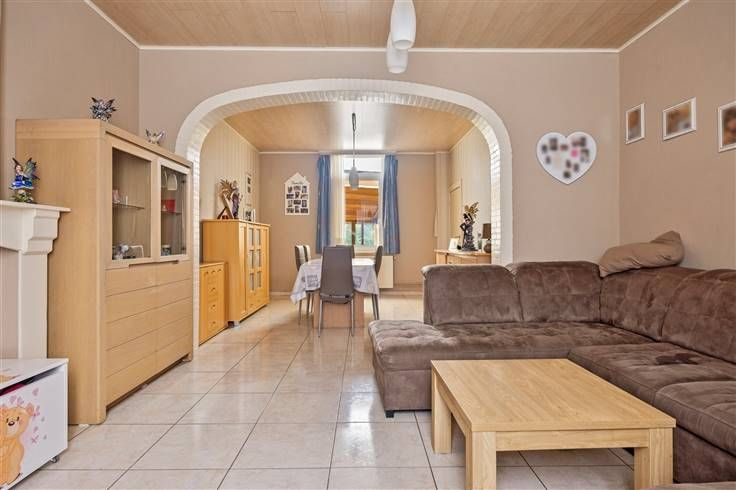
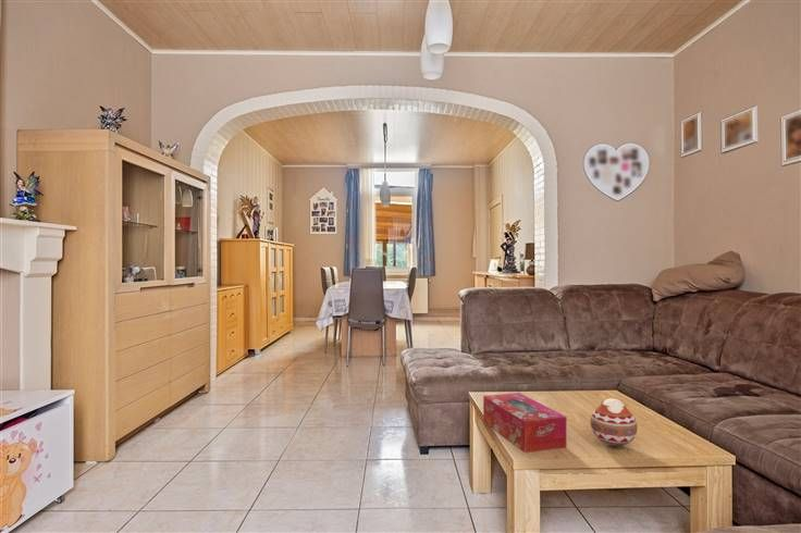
+ decorative ball (613, 421)
+ tissue box (521, 419)
